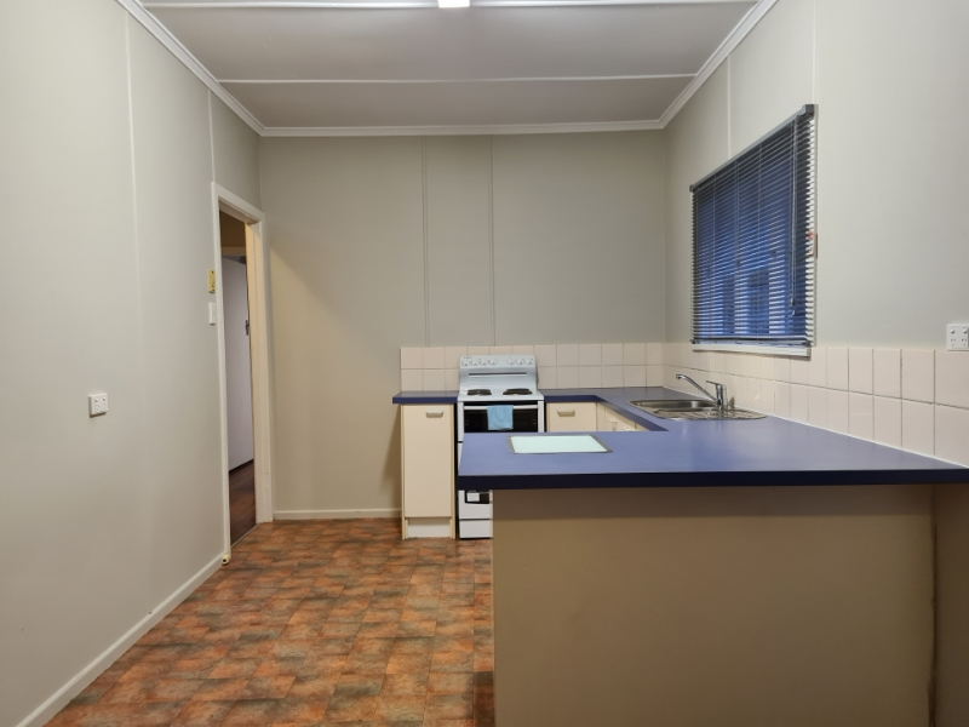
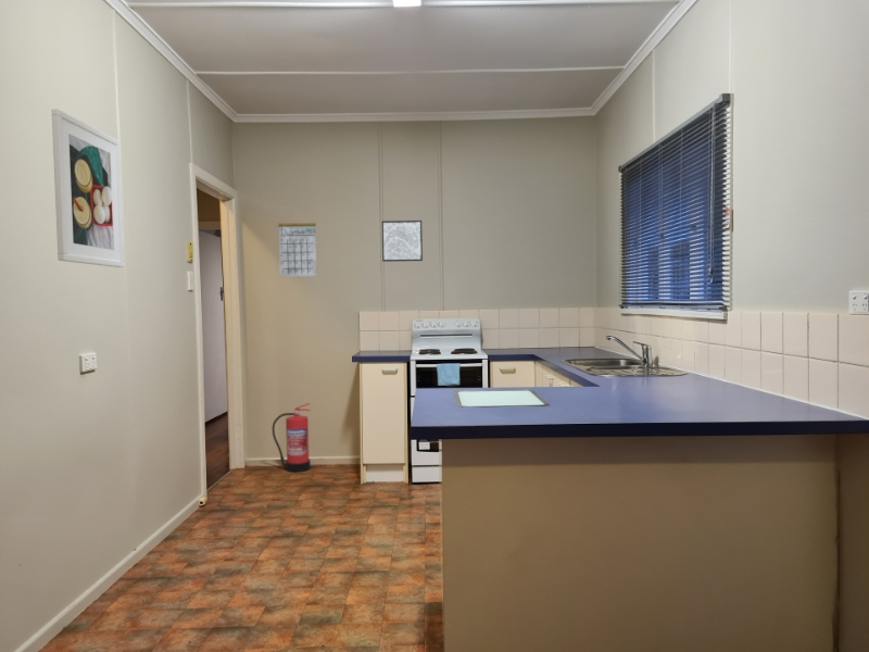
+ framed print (91, 195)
+ fire extinguisher (291, 436)
+ calendar (297, 243)
+ wall art (402, 240)
